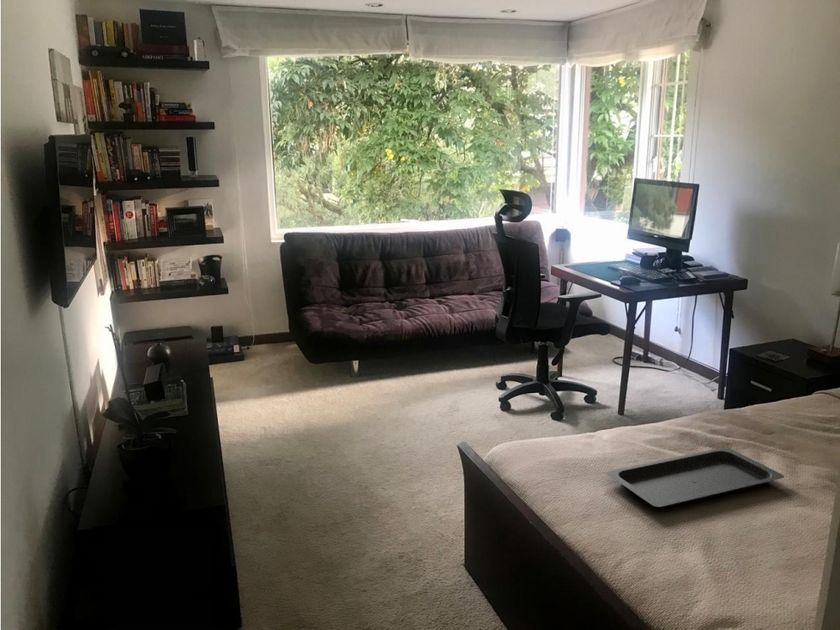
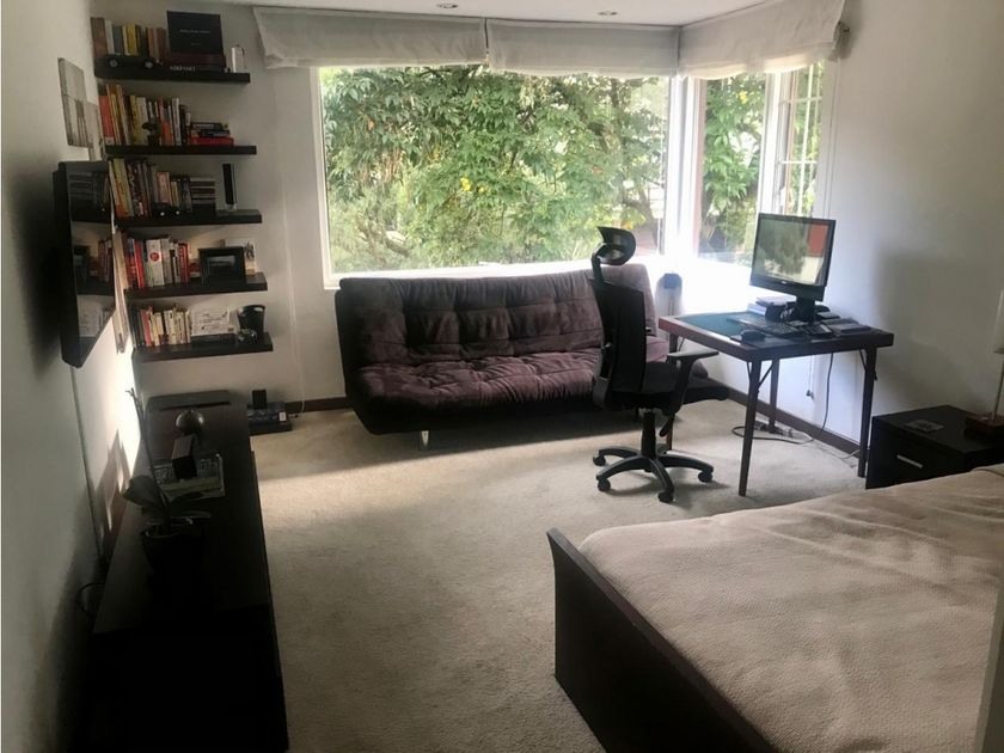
- serving tray (694, 478)
